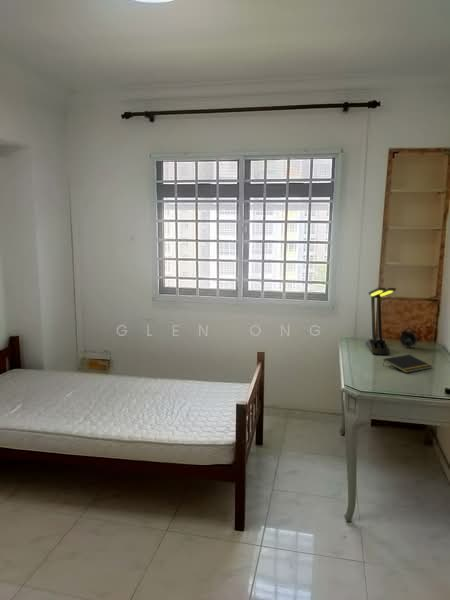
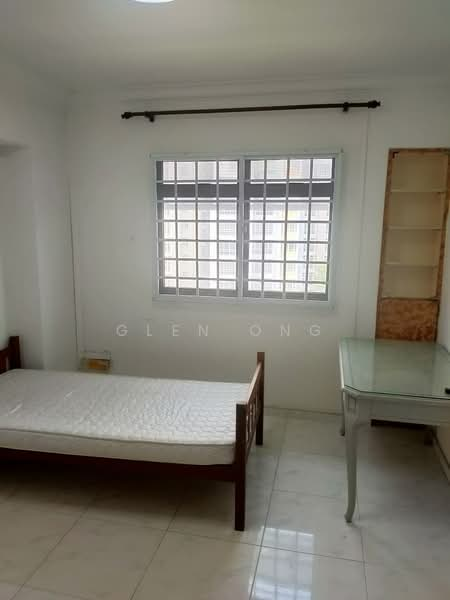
- notepad (407, 363)
- alarm clock (409, 337)
- desk lamp (379, 318)
